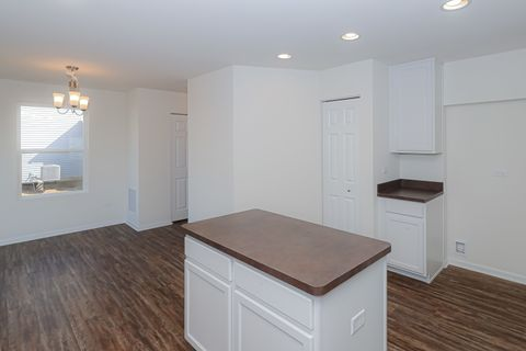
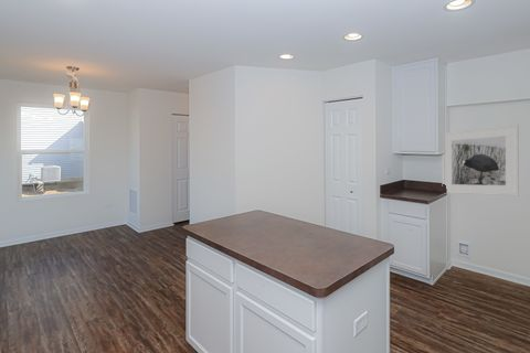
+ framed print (477, 161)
